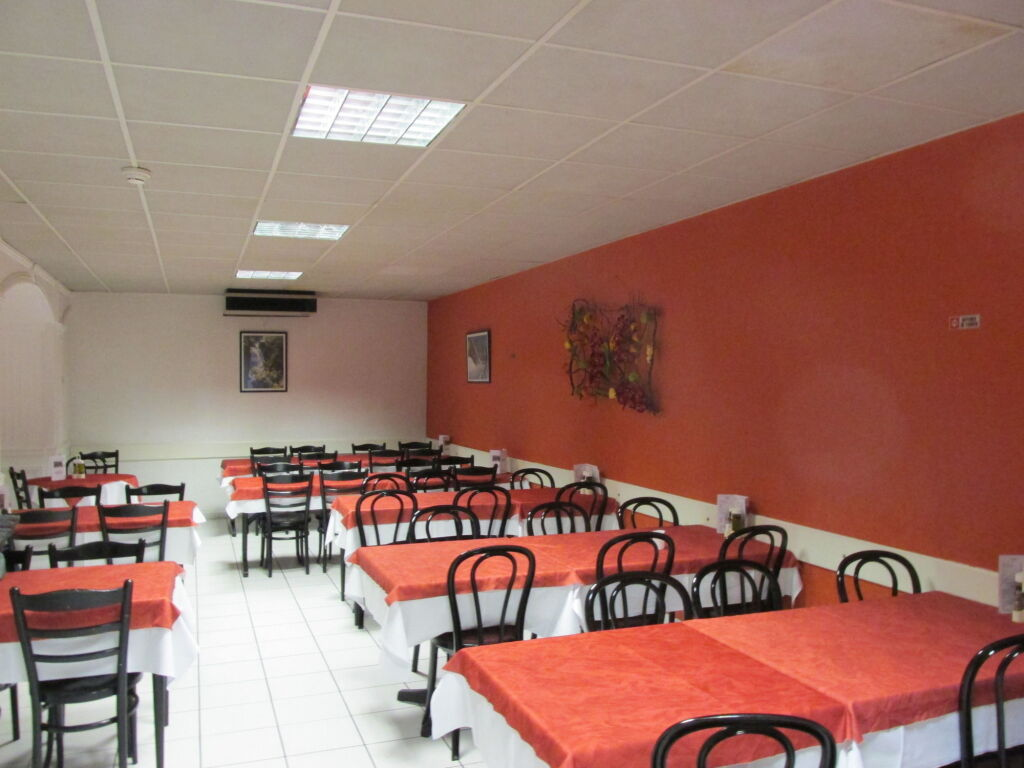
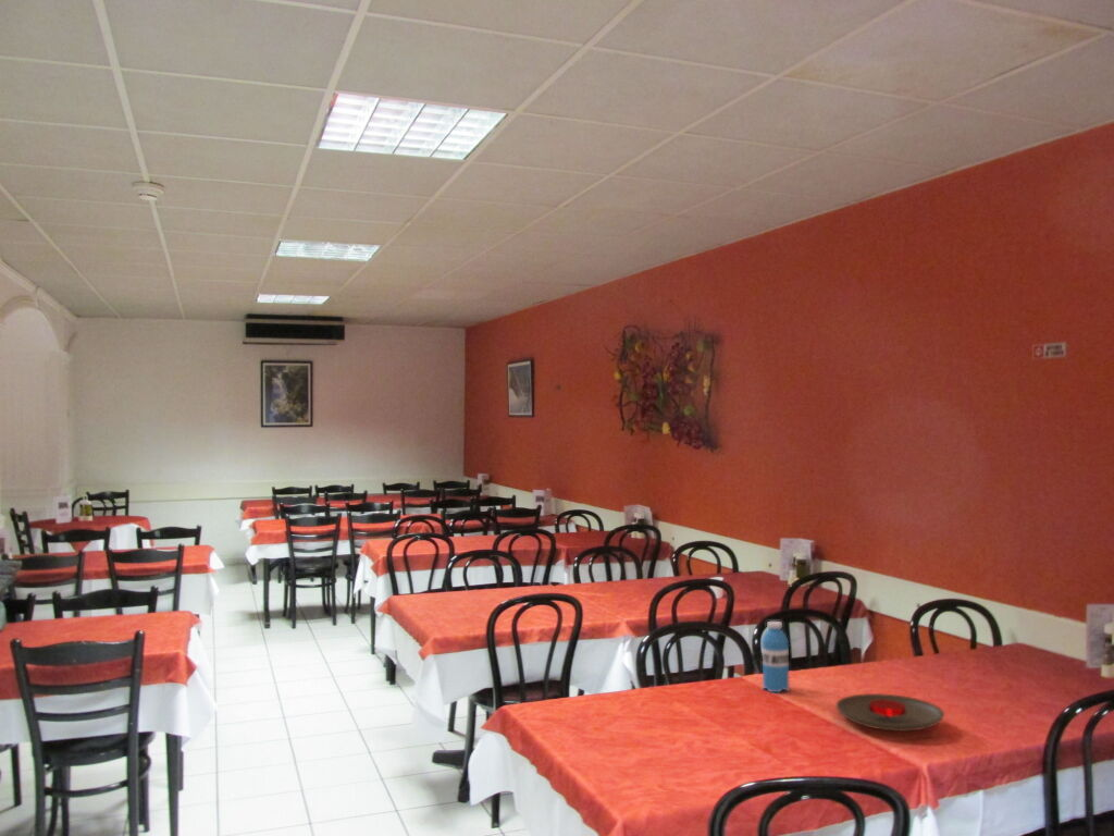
+ water bottle (775, 655)
+ plate (889, 714)
